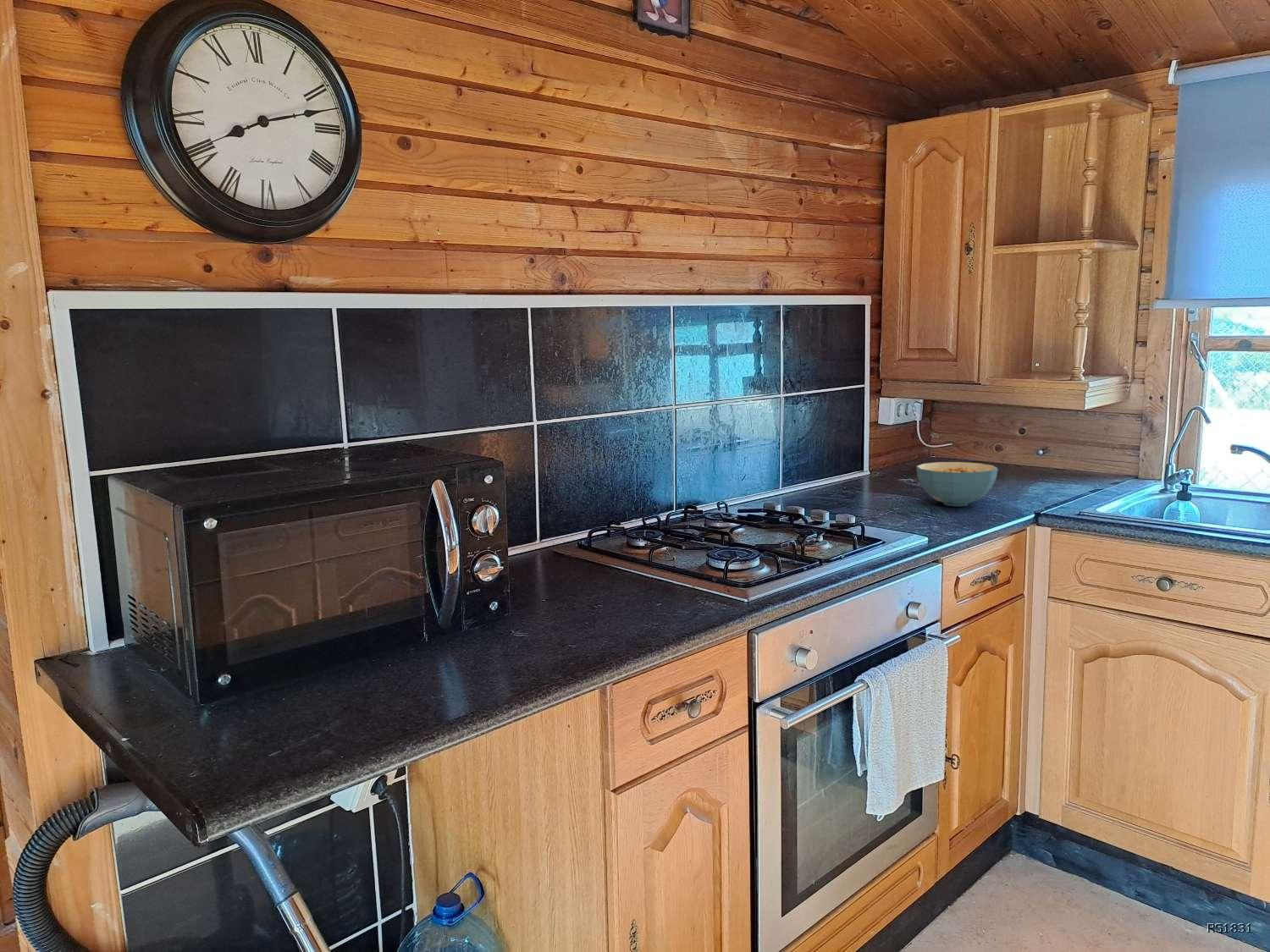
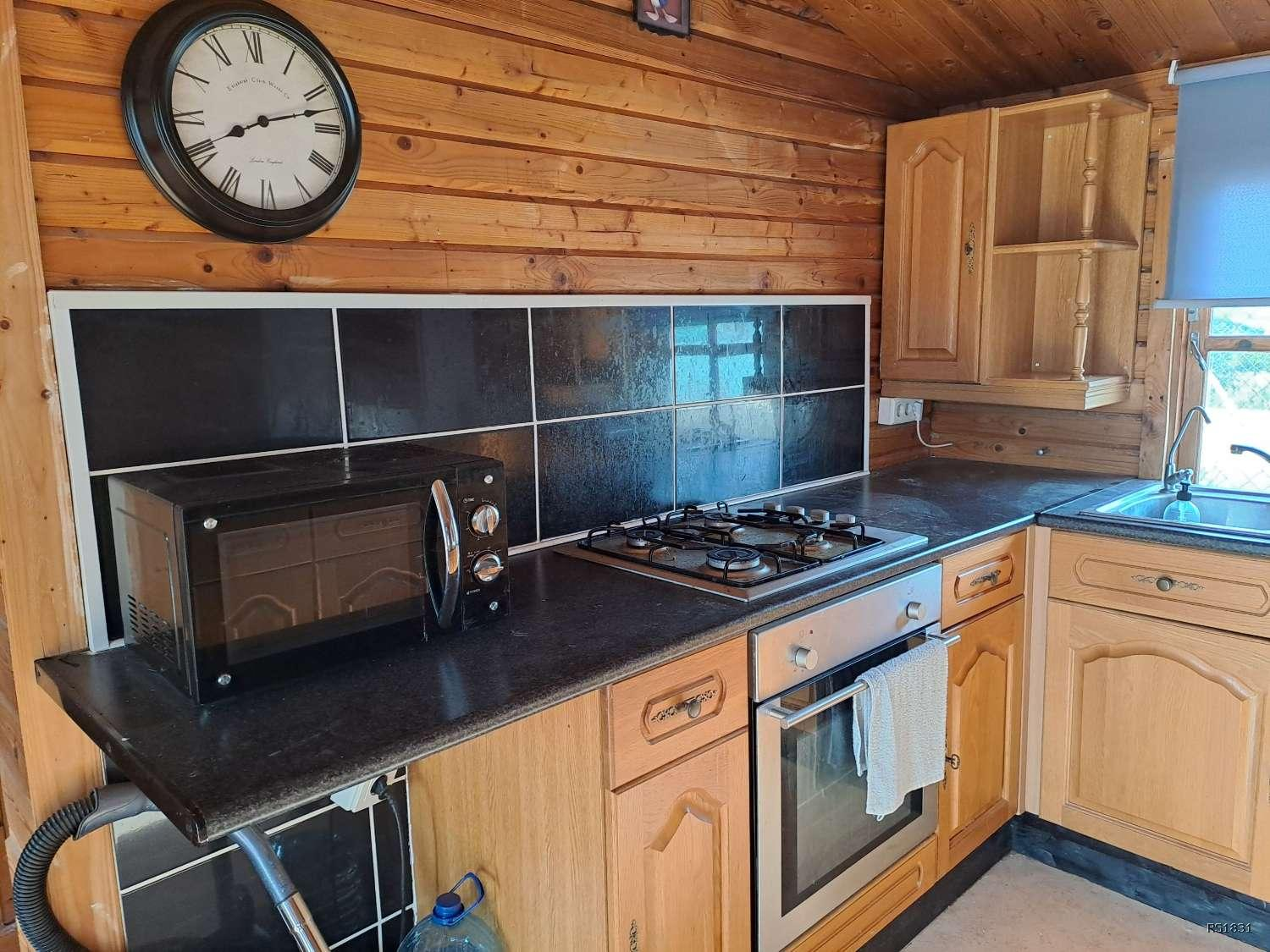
- cereal bowl (956, 486)
